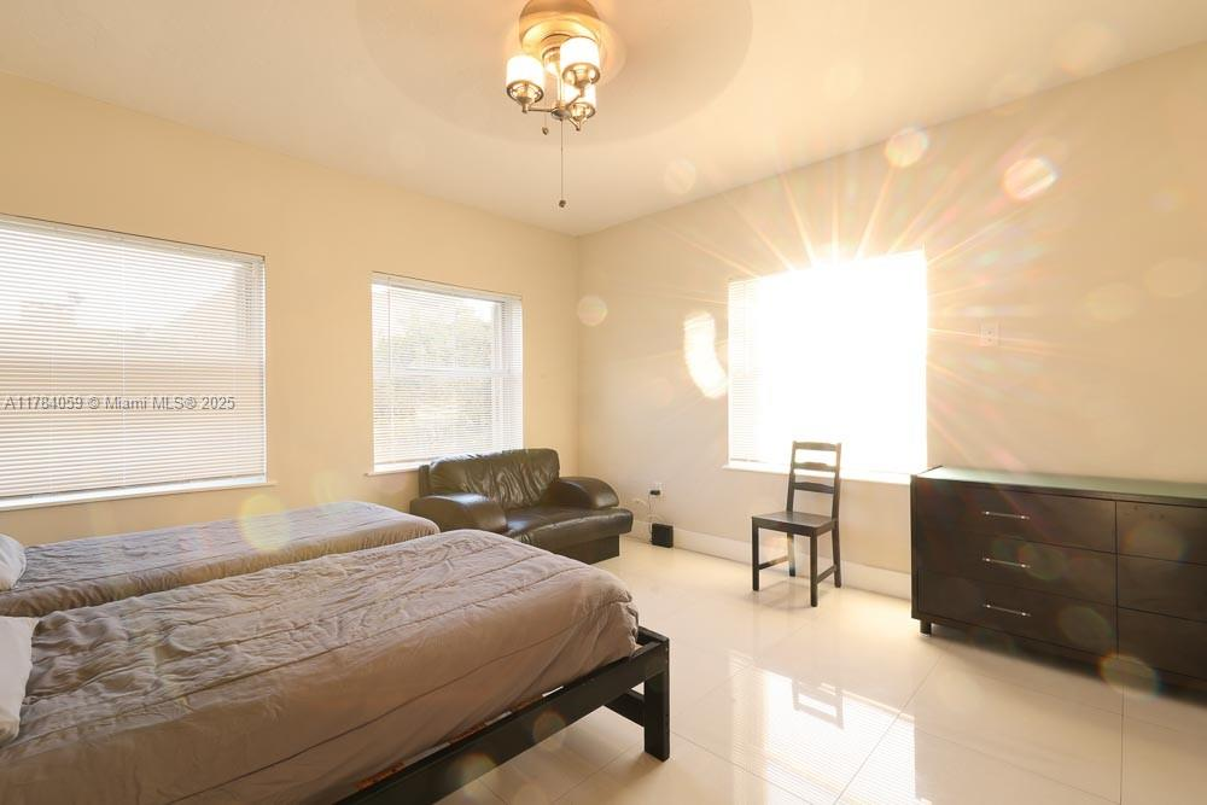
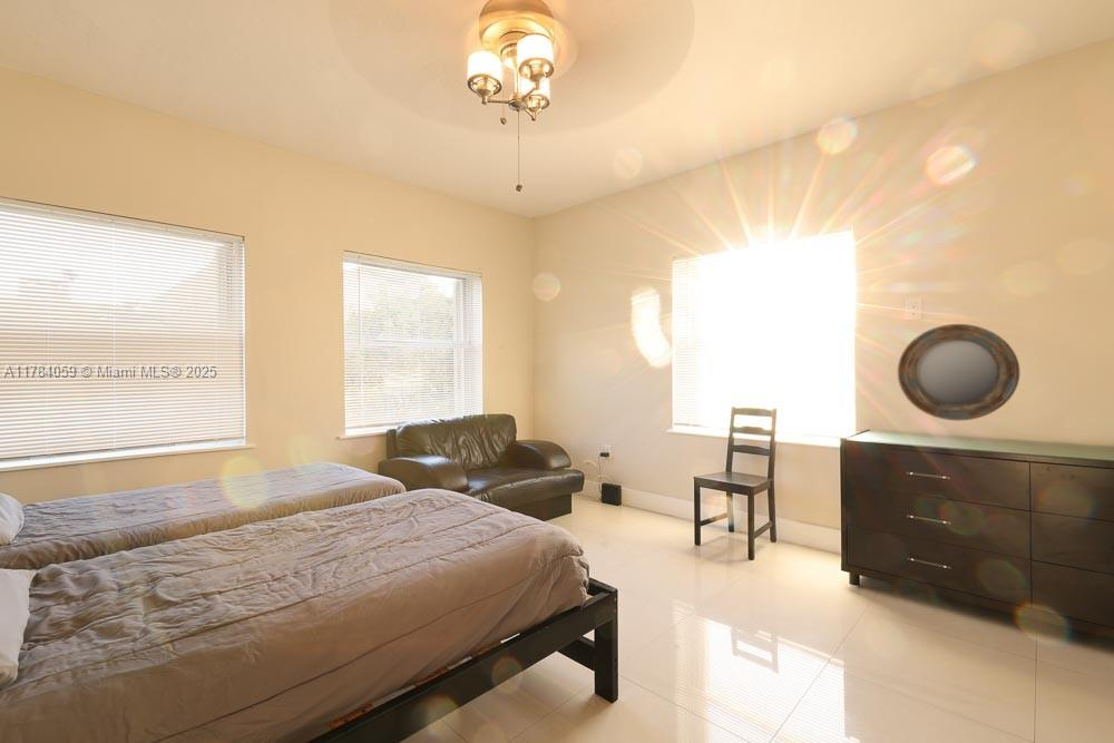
+ home mirror (955, 372)
